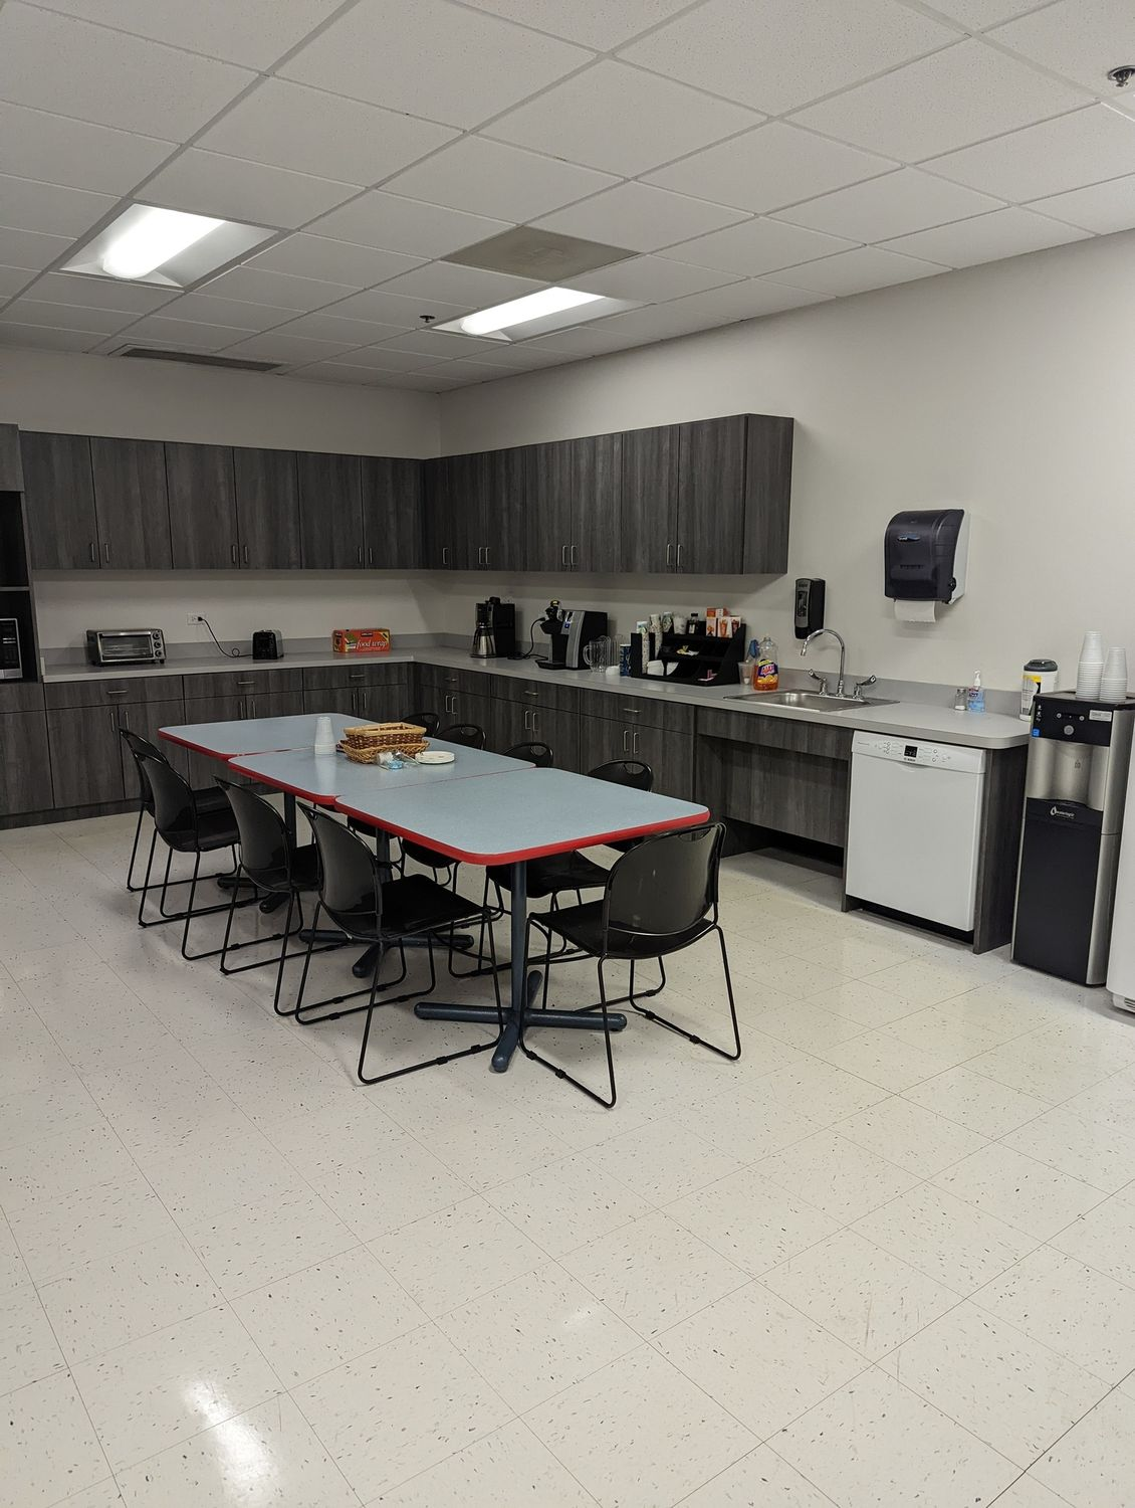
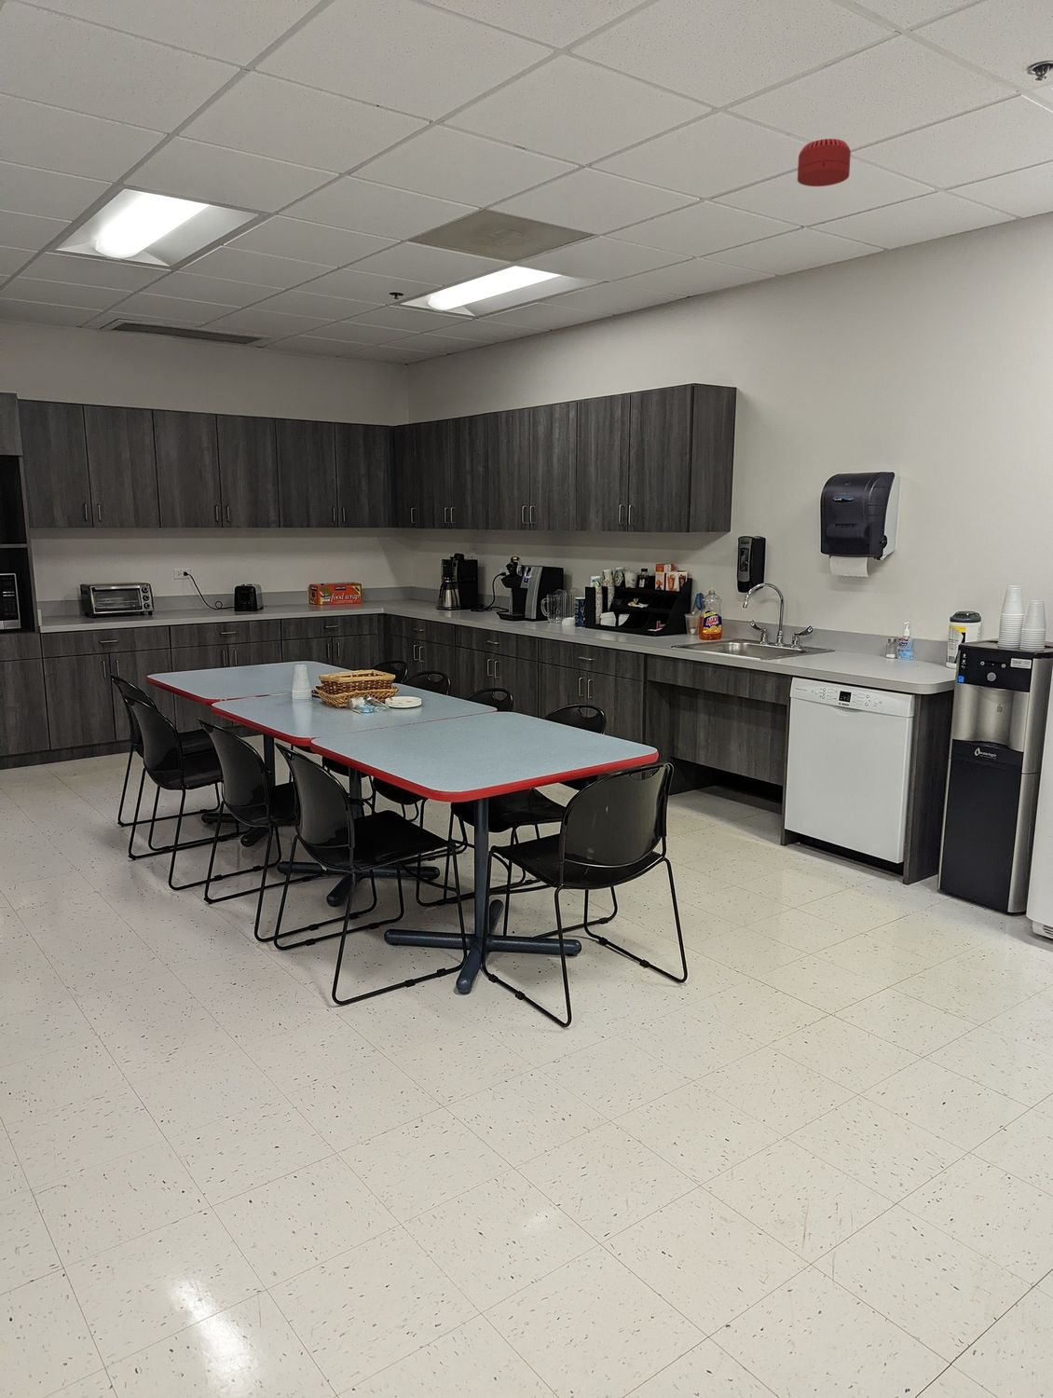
+ smoke detector (824, 161)
